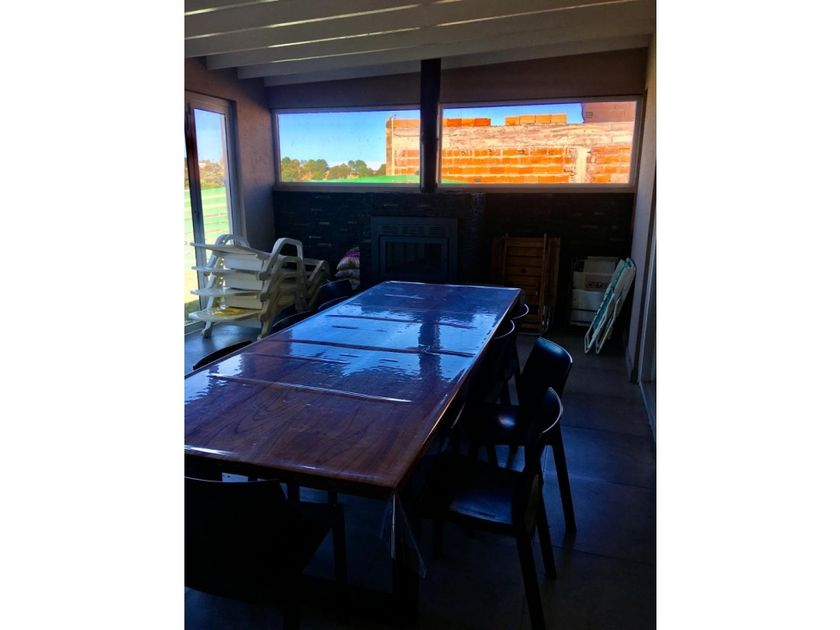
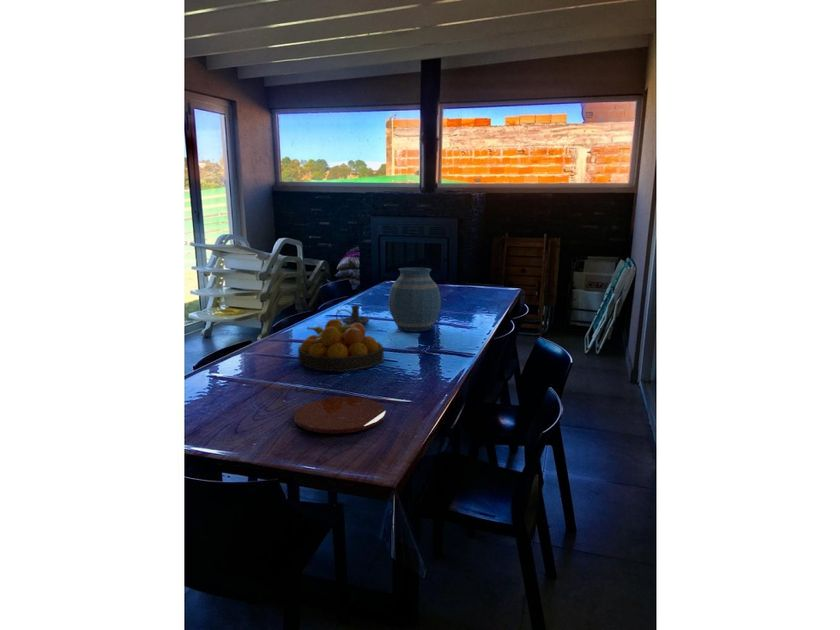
+ candle holder (352, 314)
+ plate (340, 413)
+ fruit bowl (341, 341)
+ vase (414, 298)
